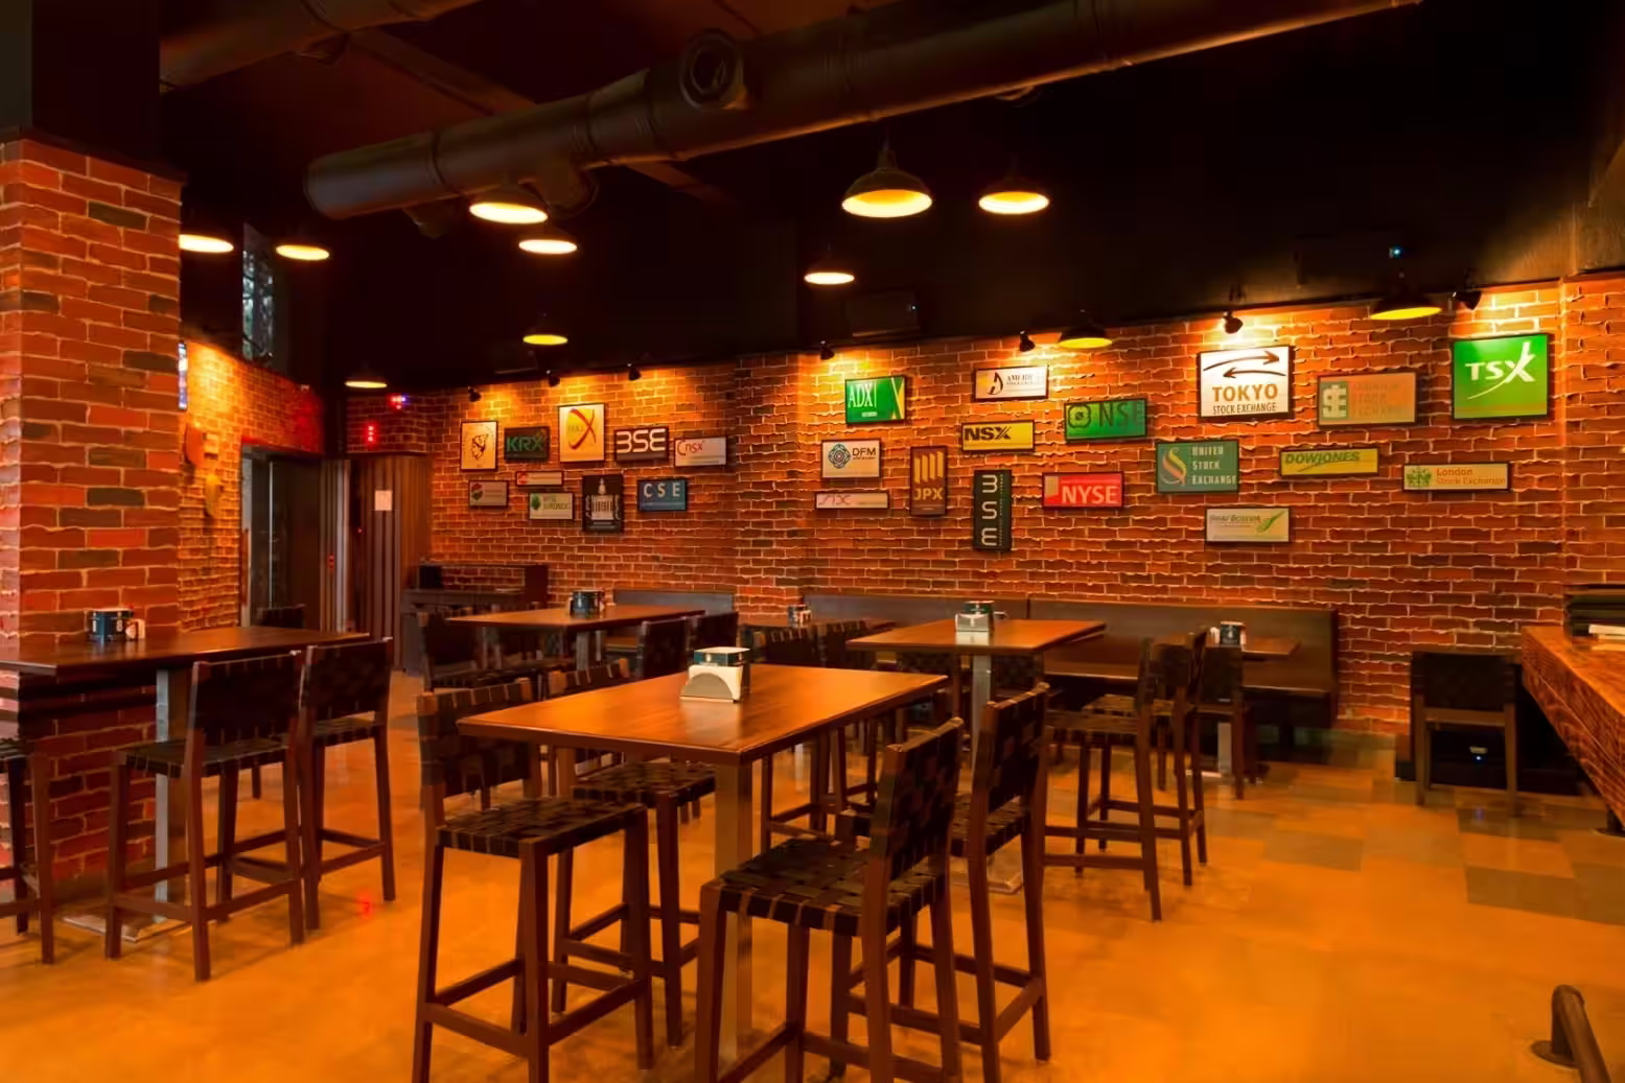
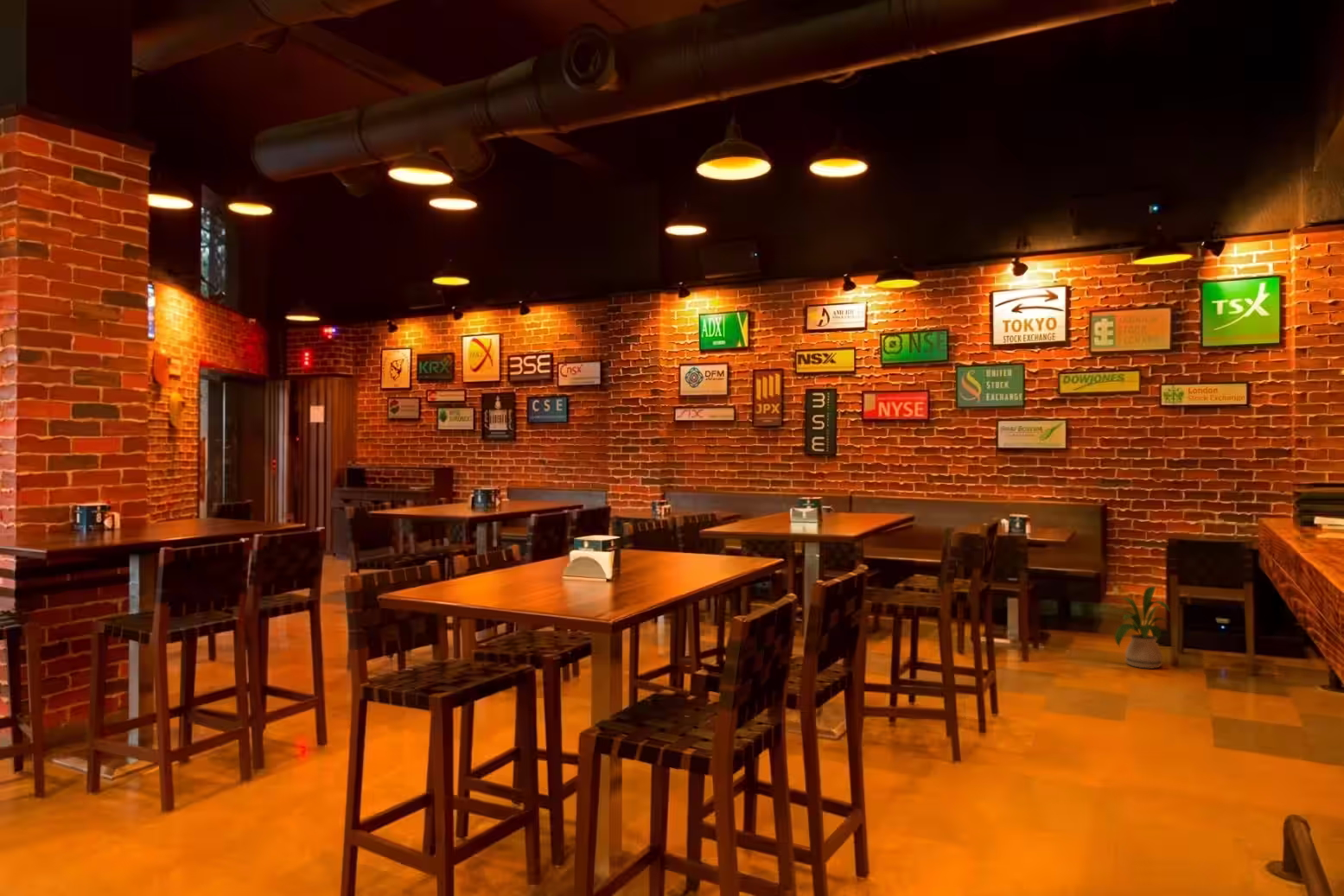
+ house plant (1136, 627)
